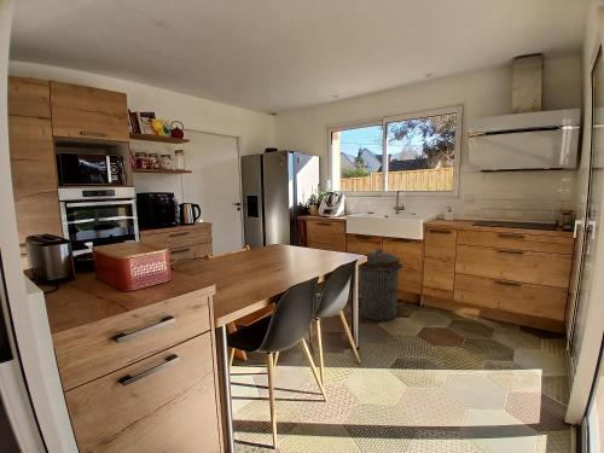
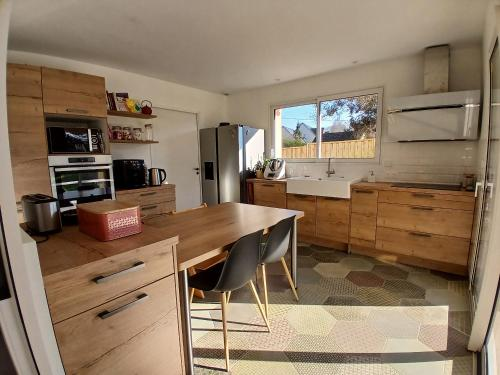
- trash can (378, 281)
